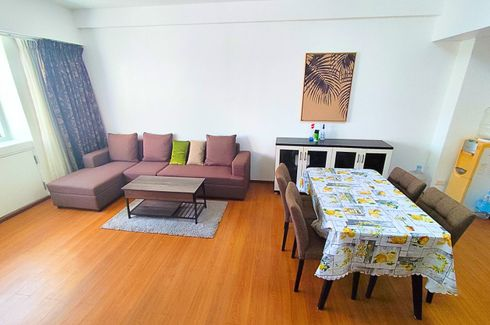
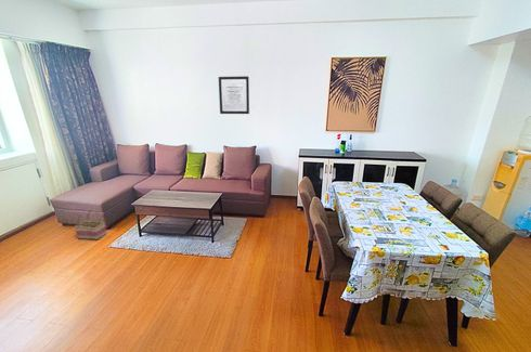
+ wall art (233, 95)
+ basket (90, 224)
